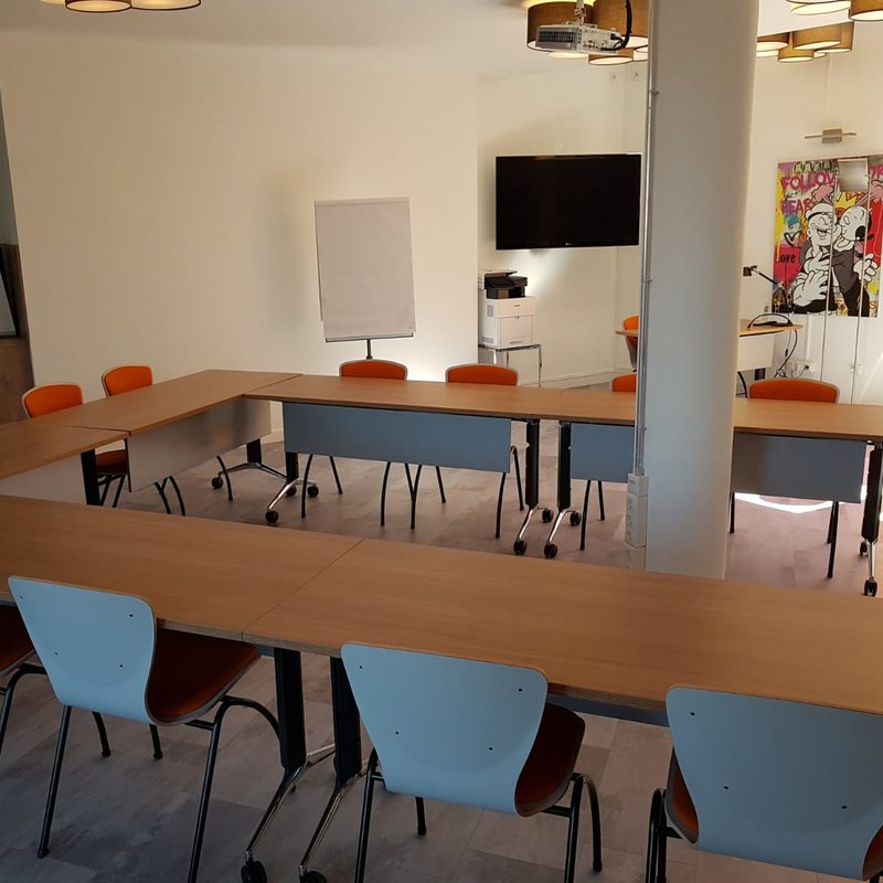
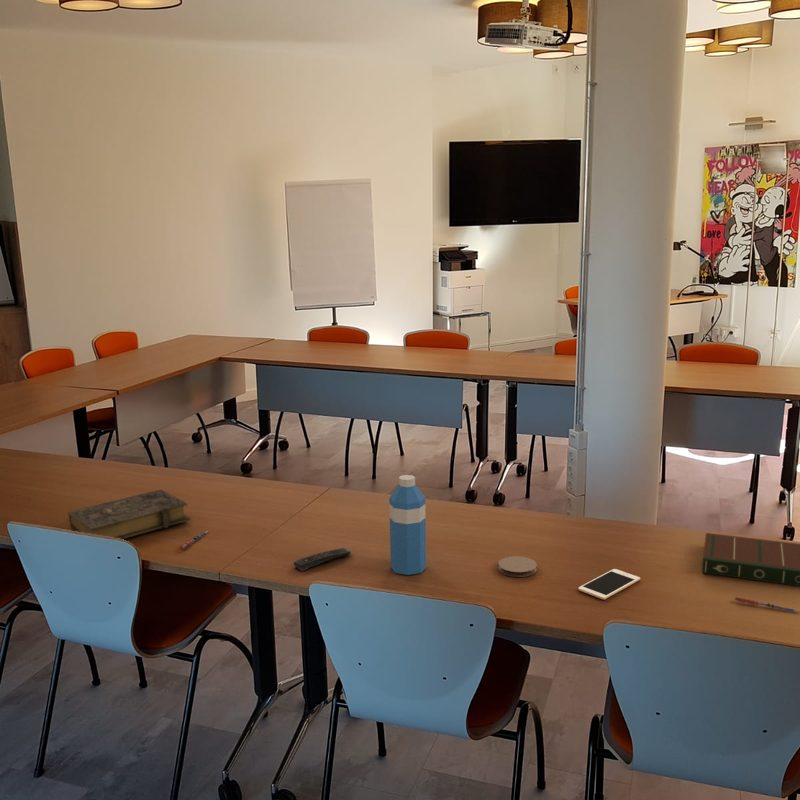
+ book (129, 515)
+ coaster (517, 566)
+ book (761, 559)
+ remote control (324, 557)
+ cell phone (609, 583)
+ water bottle (407, 523)
+ pen (766, 604)
+ pen (194, 538)
